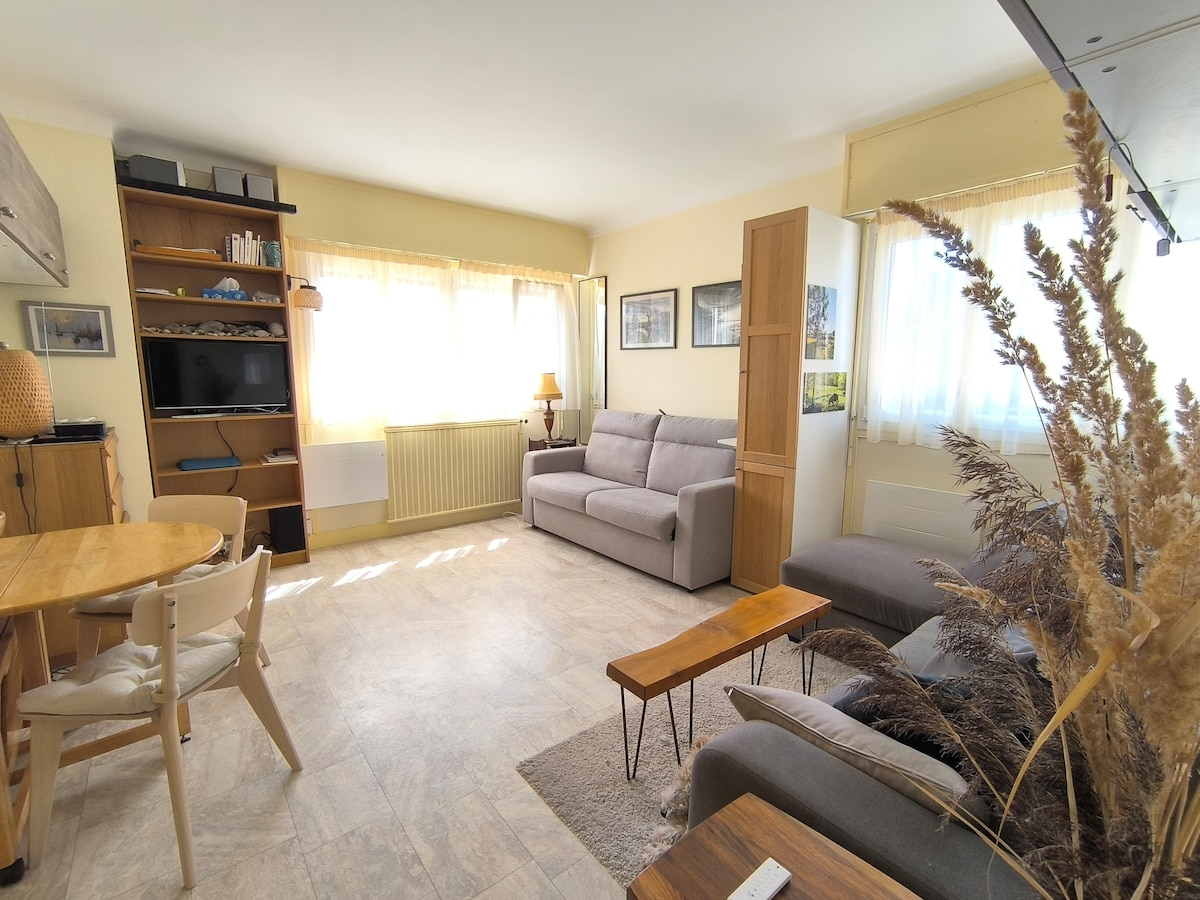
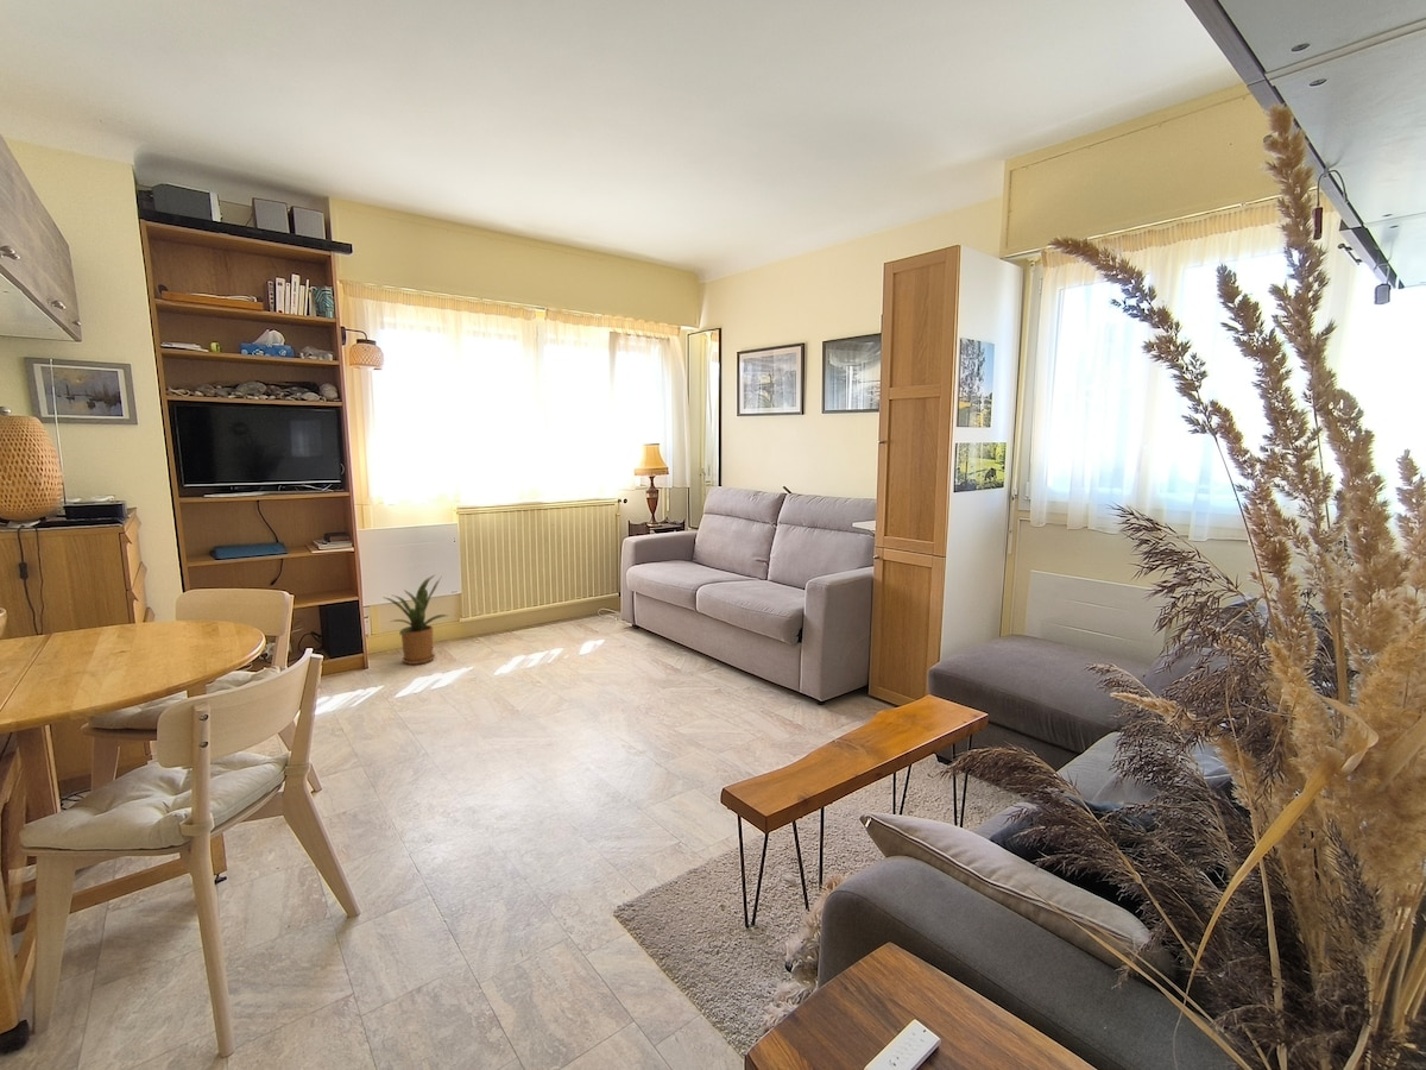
+ house plant (412, 619)
